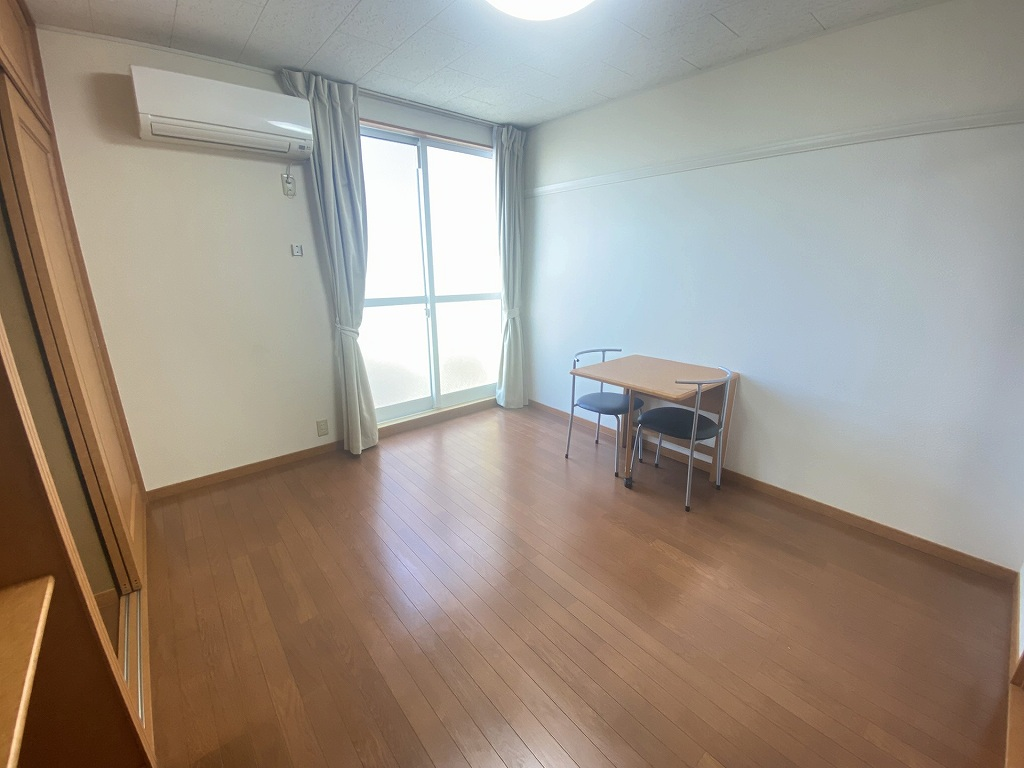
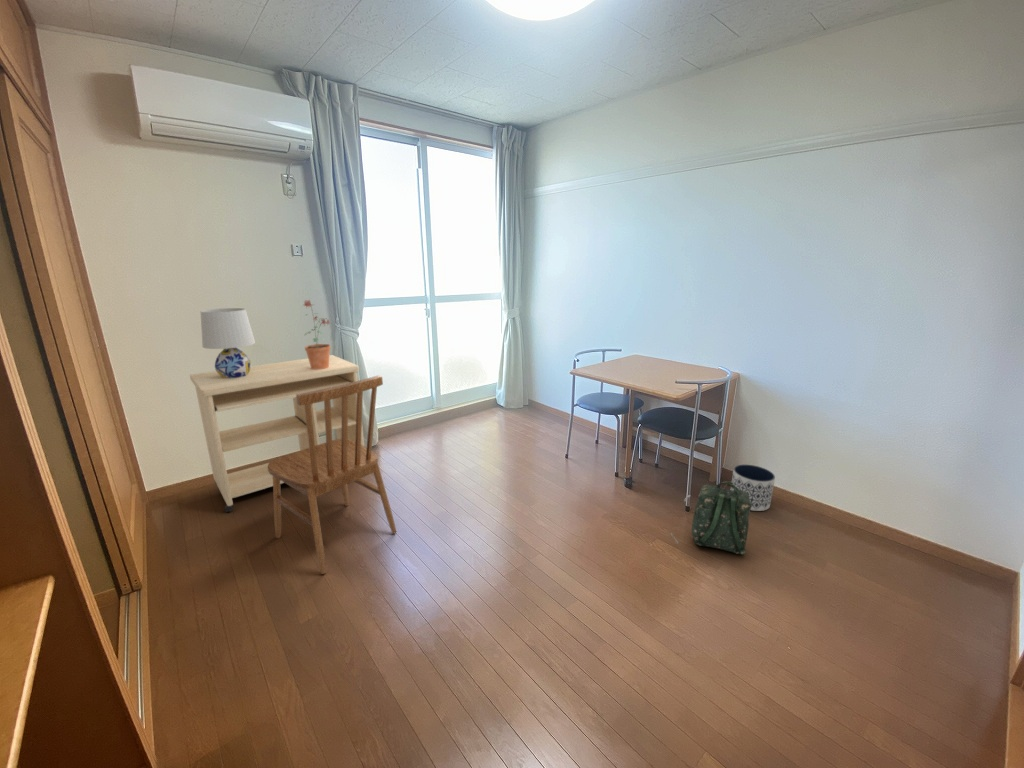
+ planter (751, 487)
+ dining chair (328, 460)
+ potted plant (318, 331)
+ desk (286, 425)
+ backpack (712, 507)
+ table lamp (229, 343)
